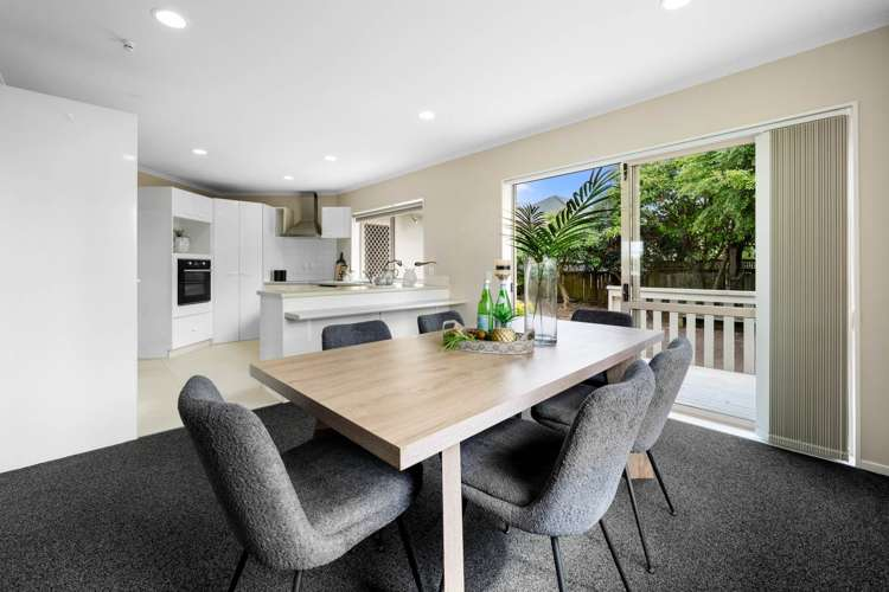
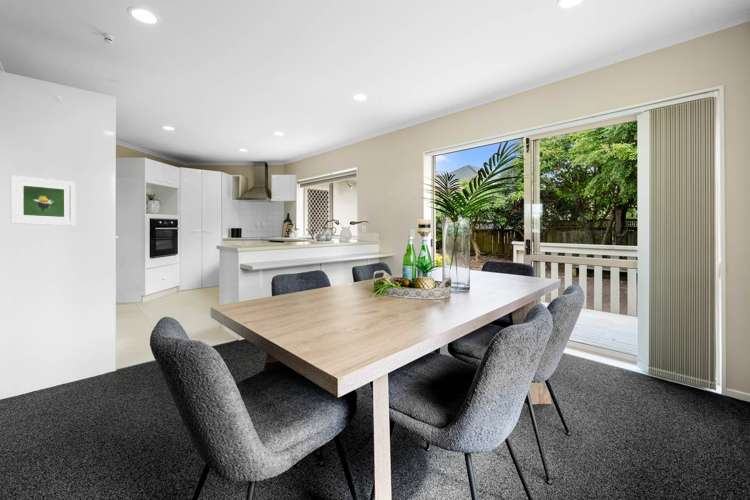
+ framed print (44, 201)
